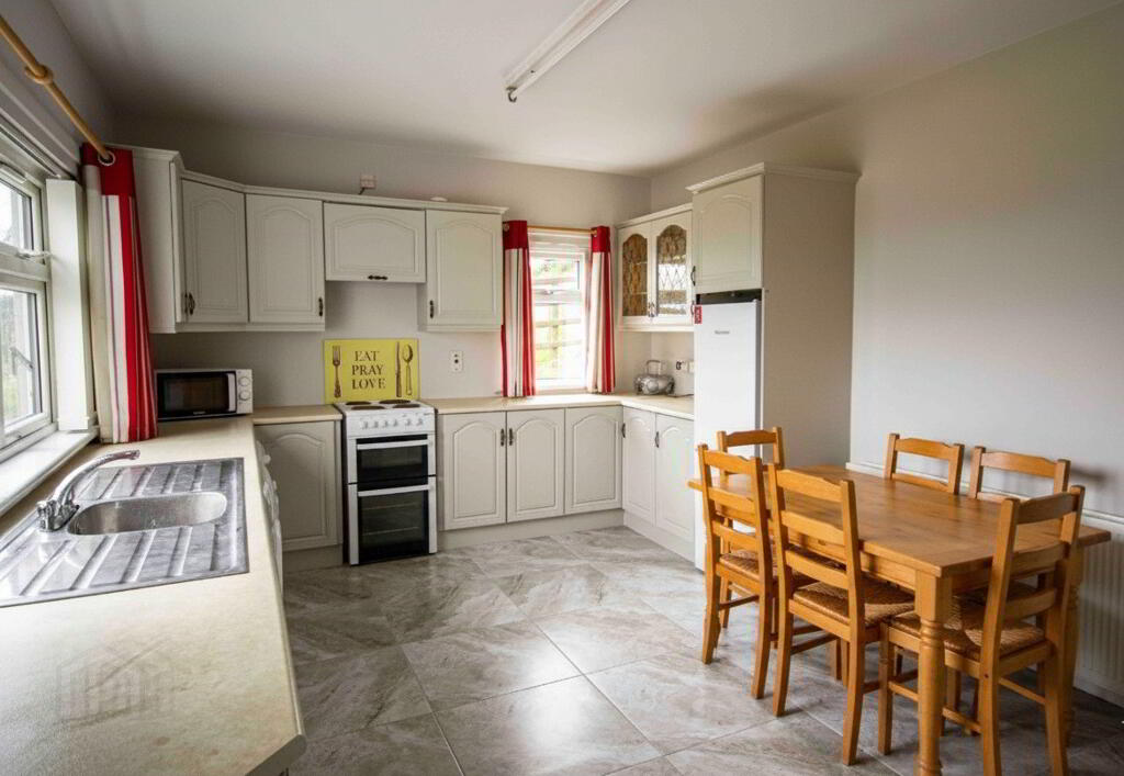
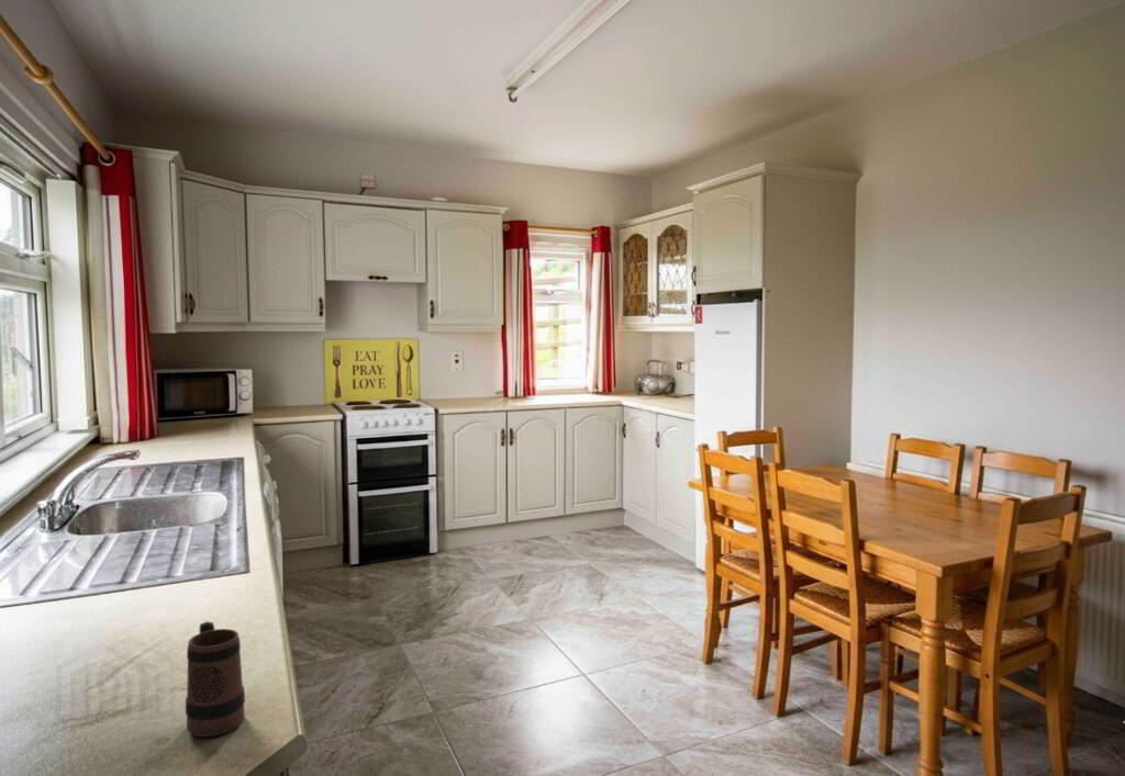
+ mug (213, 674)
